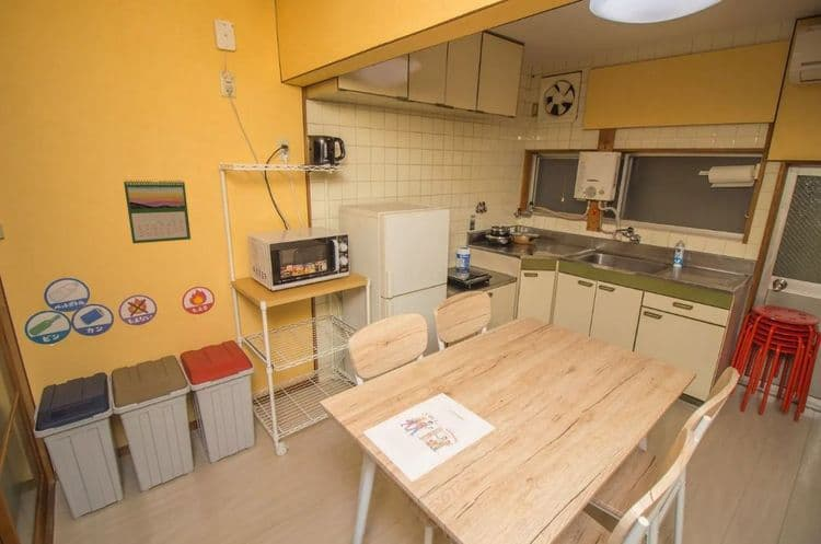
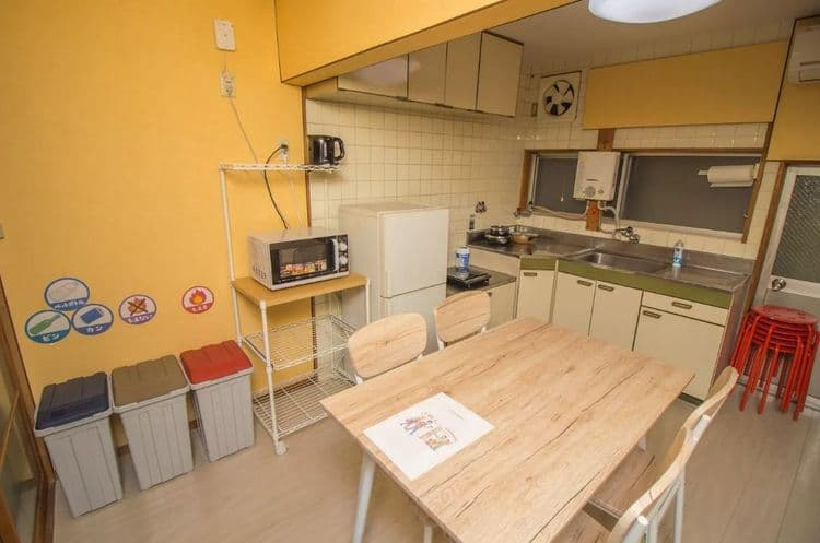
- calendar (159, 210)
